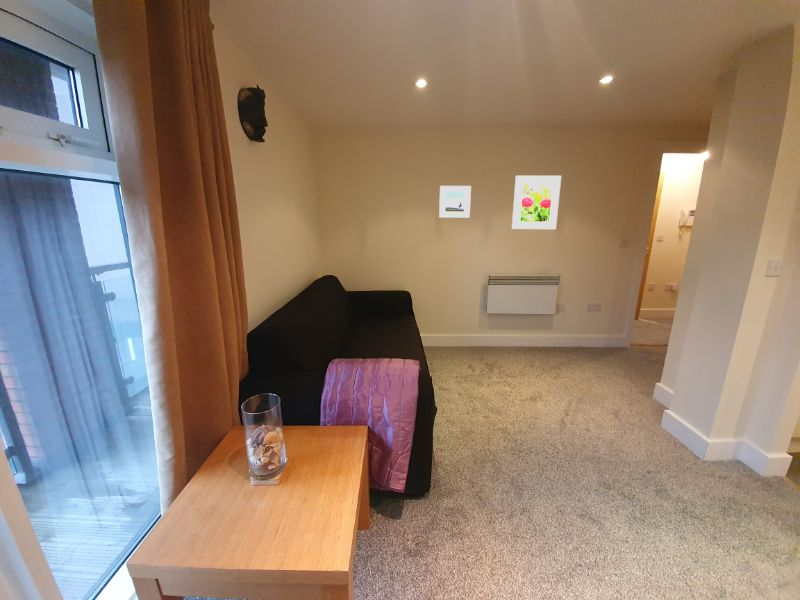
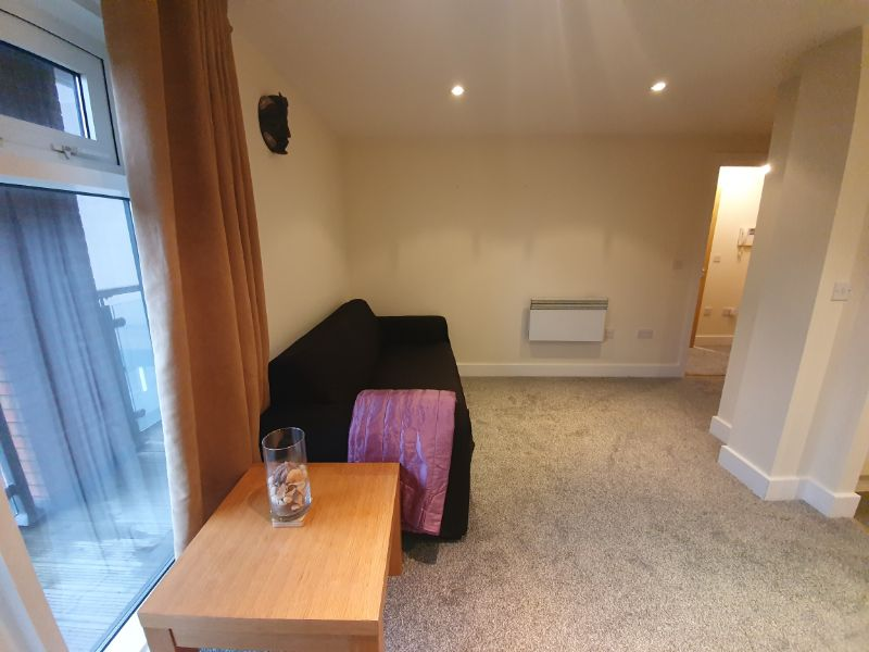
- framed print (454, 201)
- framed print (536, 202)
